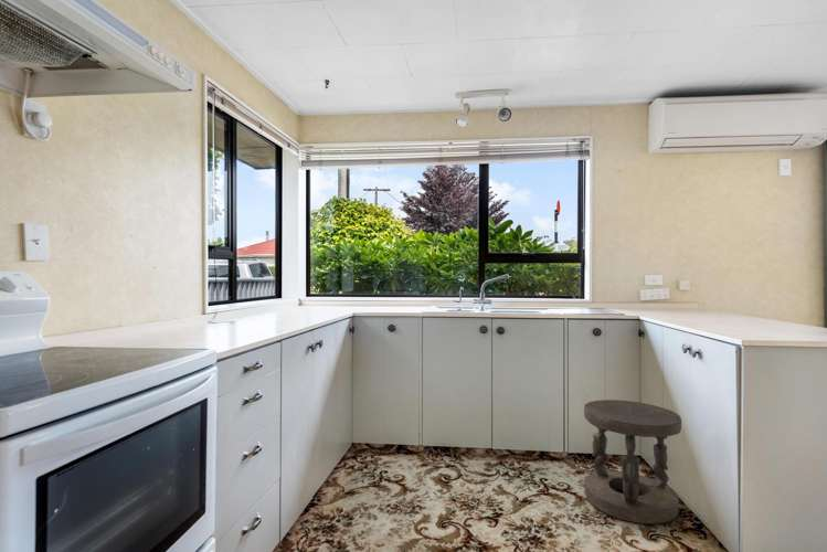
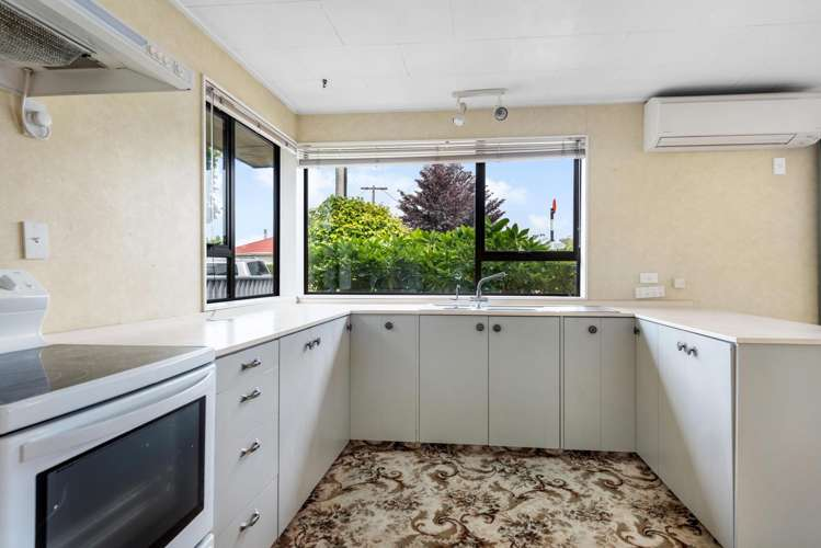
- stool (630, 455)
